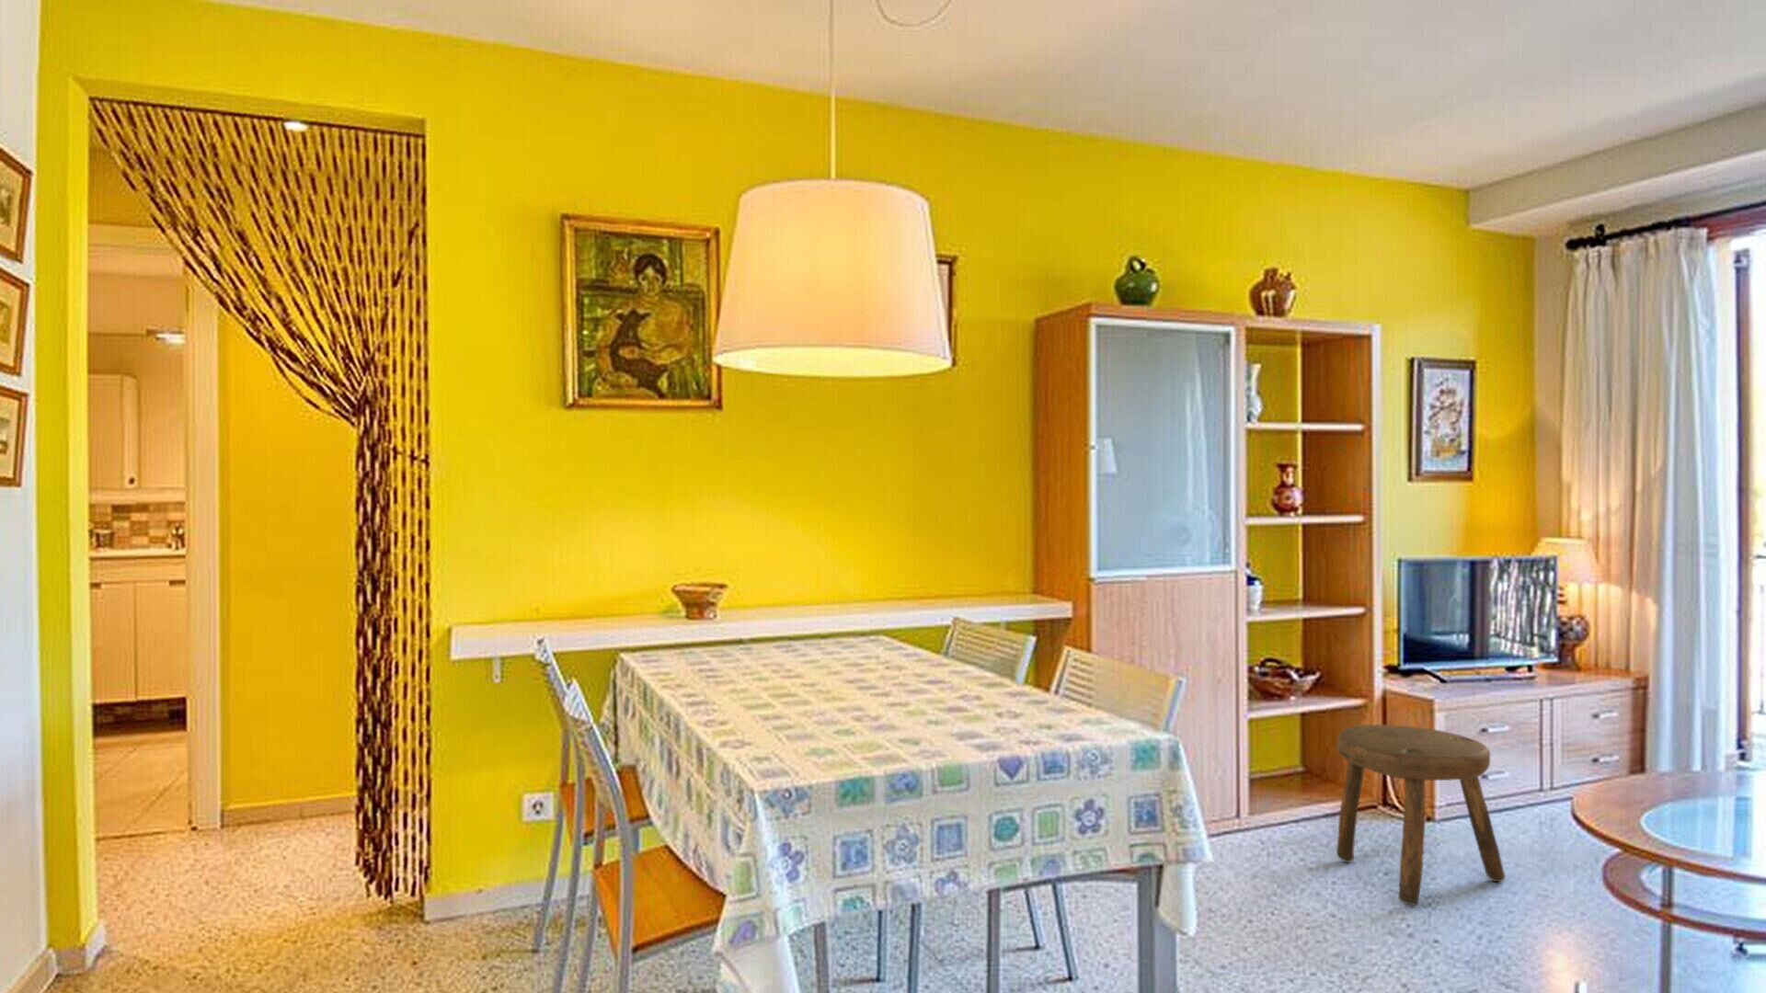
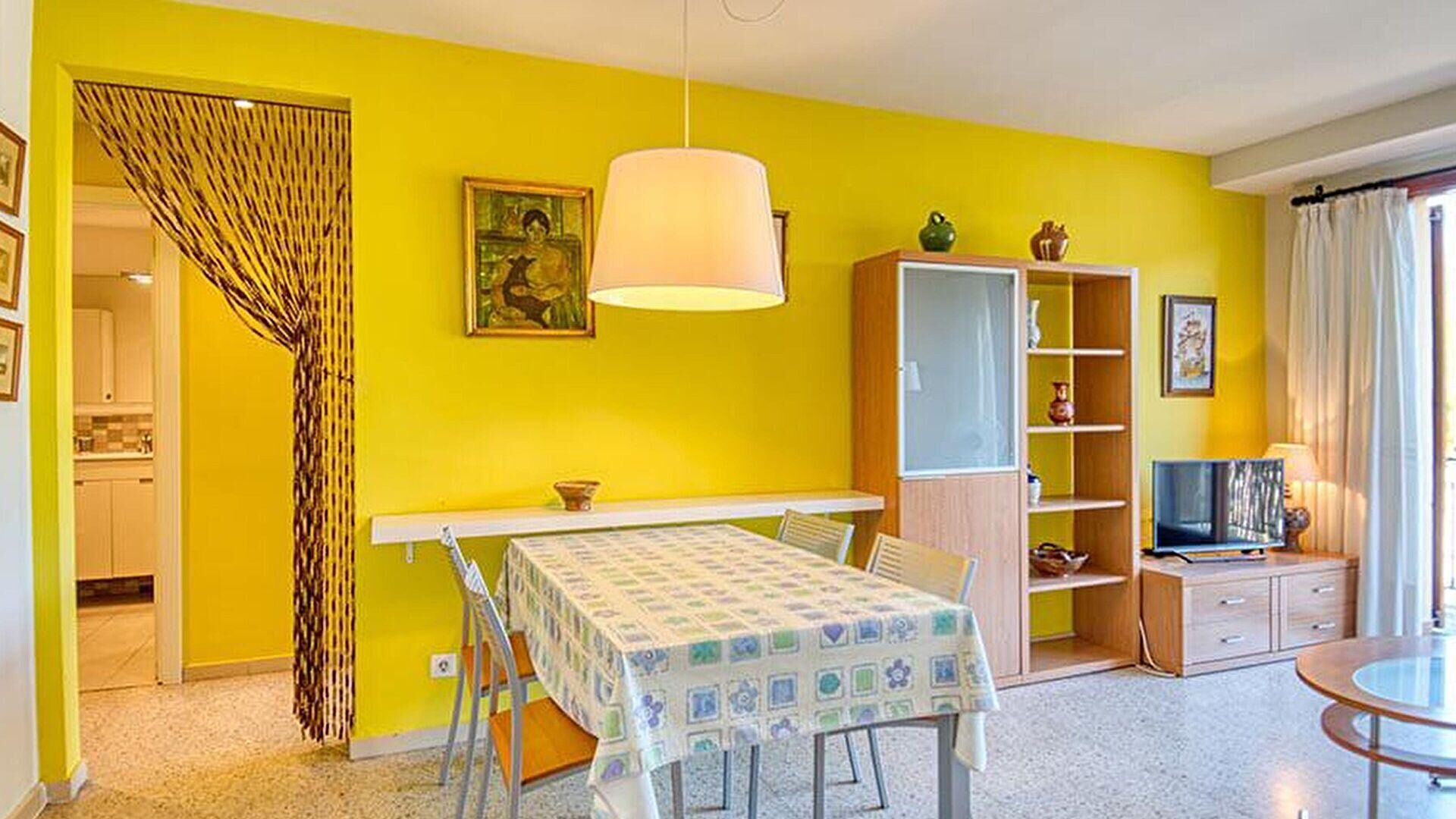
- stool (1424, 811)
